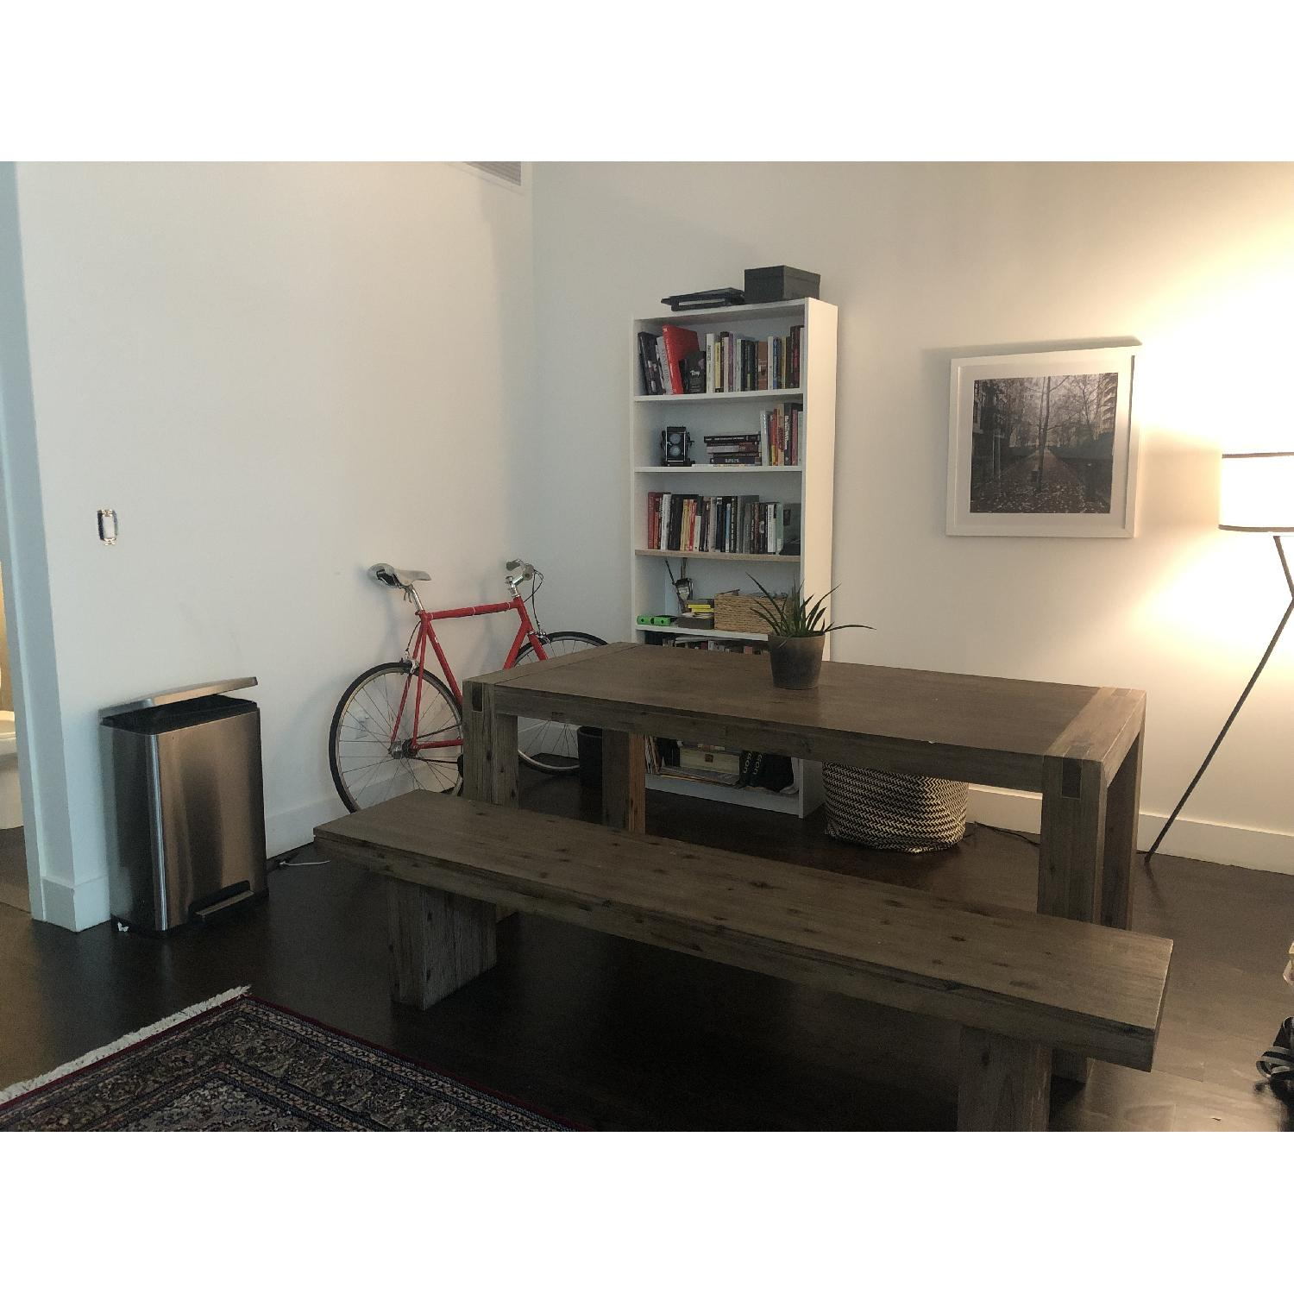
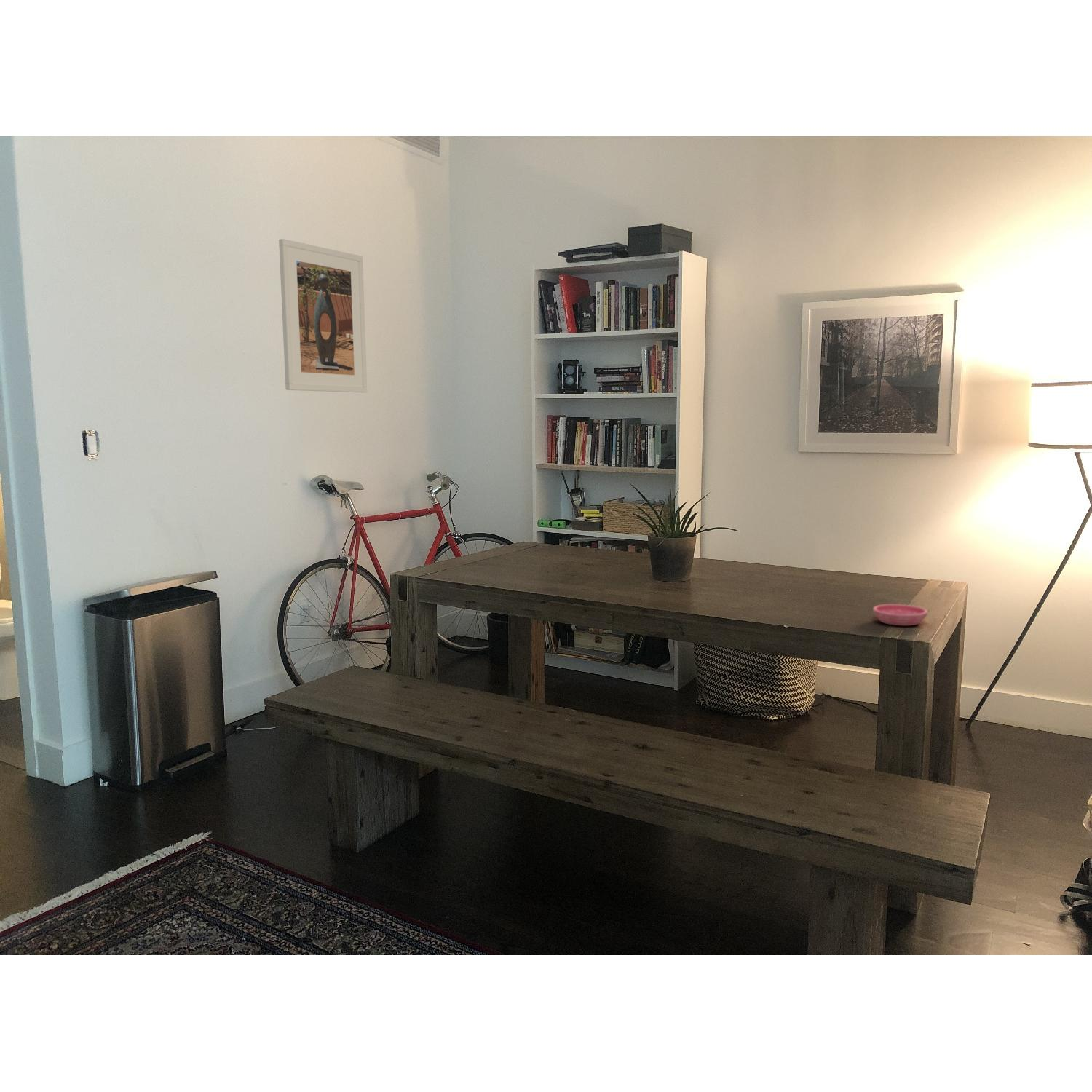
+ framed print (325, 320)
+ saucer (899, 615)
